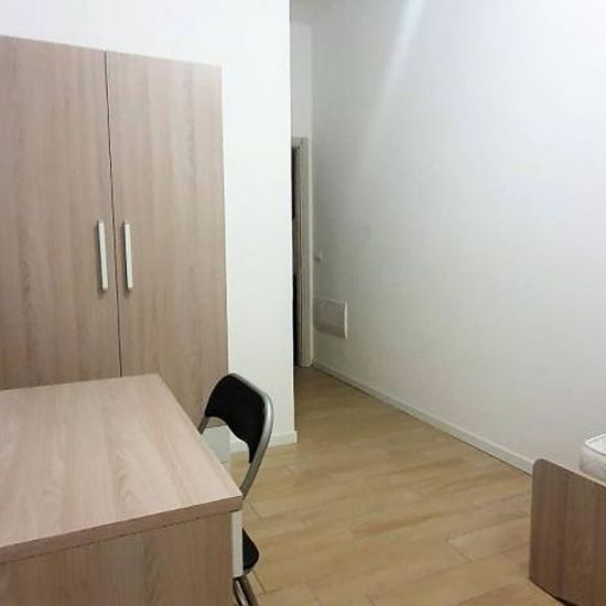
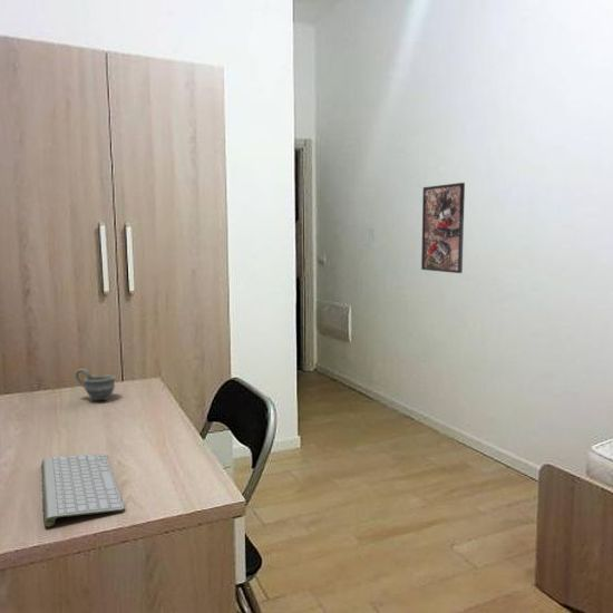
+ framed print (441, 228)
+ cup (97, 383)
+ keyboard (79, 481)
